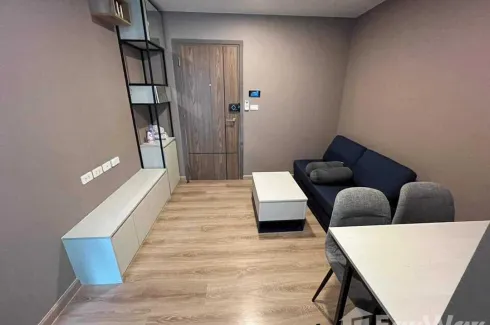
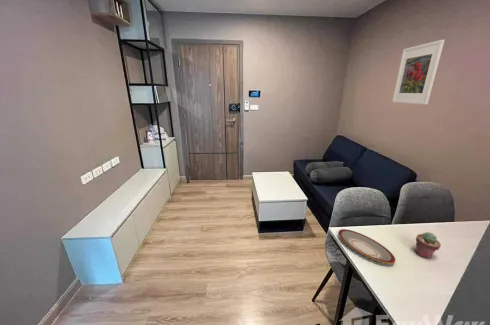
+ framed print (414, 75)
+ plate (363, 246)
+ potted succulent (426, 244)
